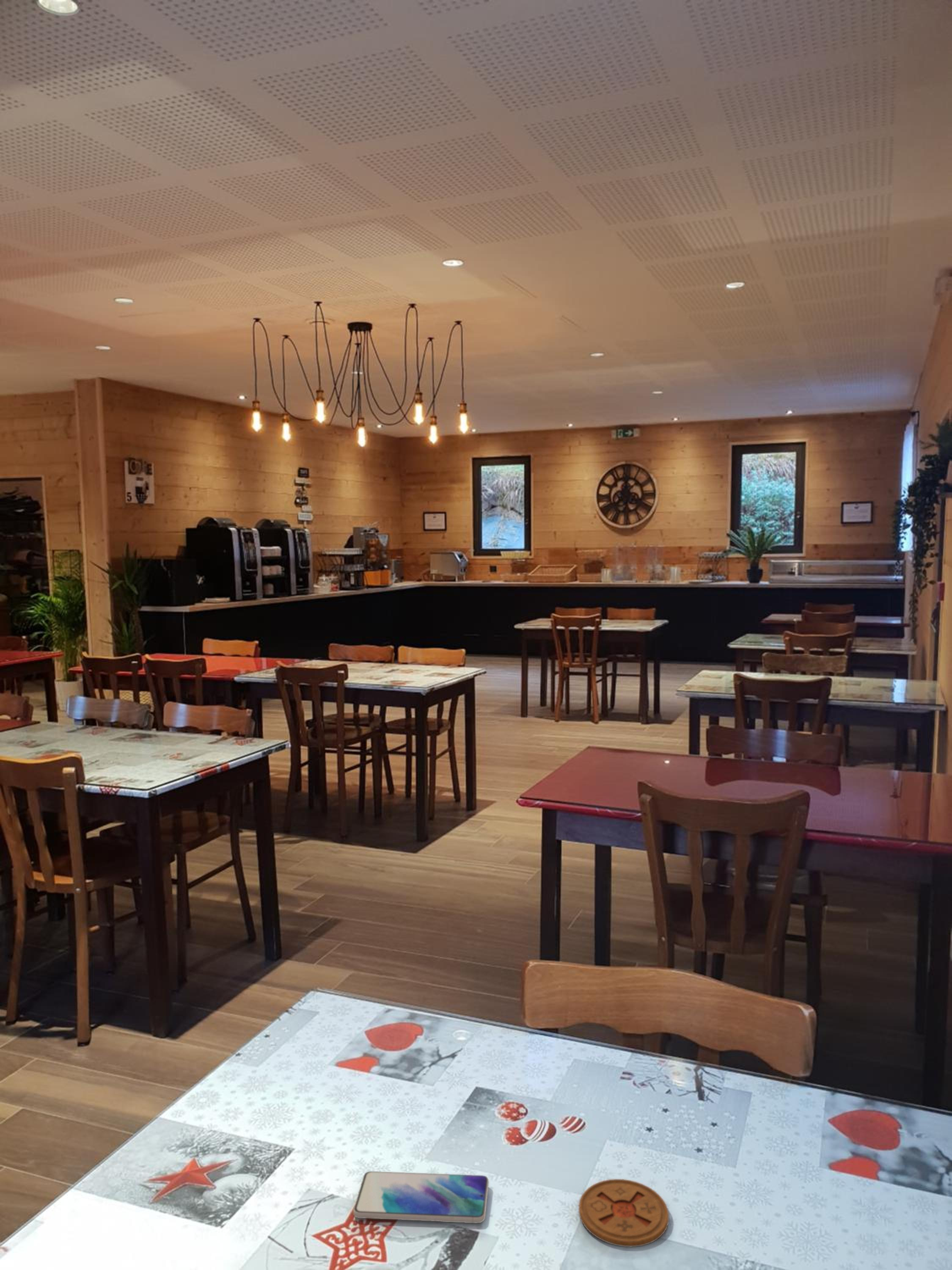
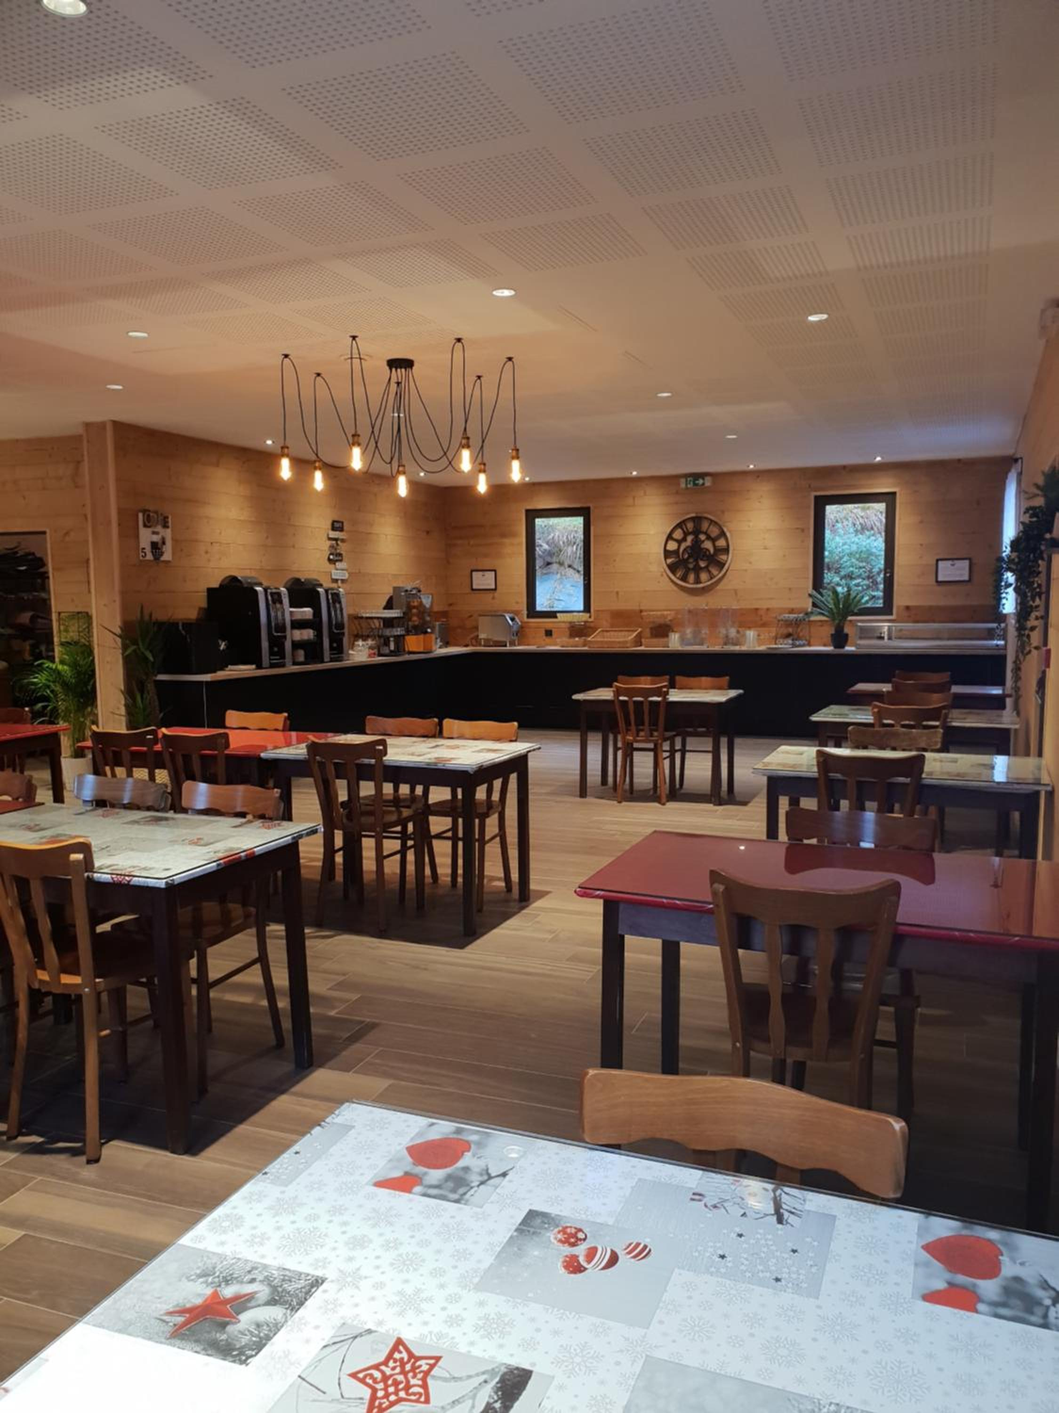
- coaster (623, 1211)
- smartphone (422, 1196)
